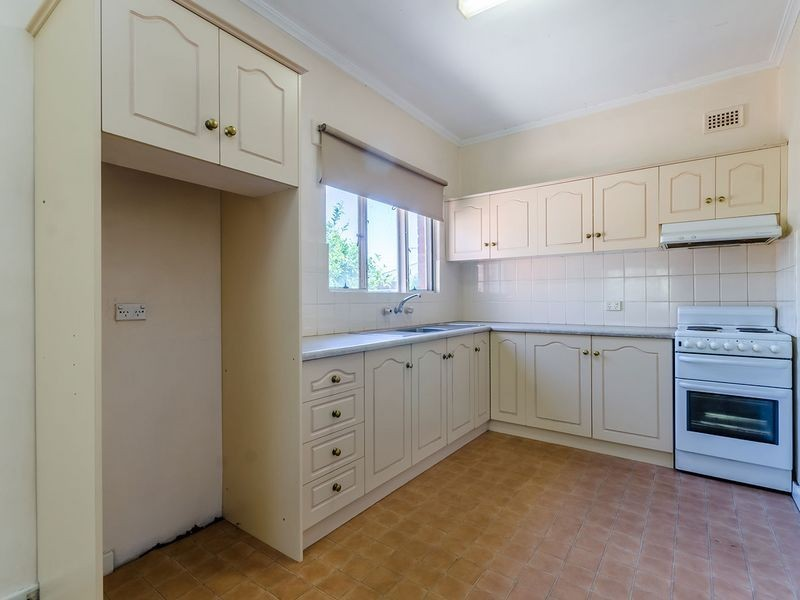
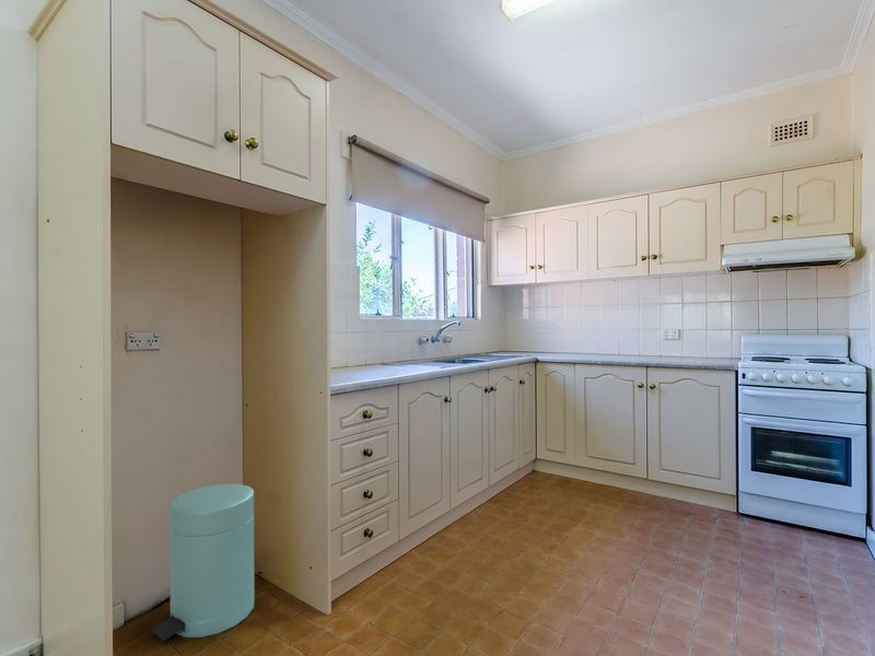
+ trash can (207, 555)
